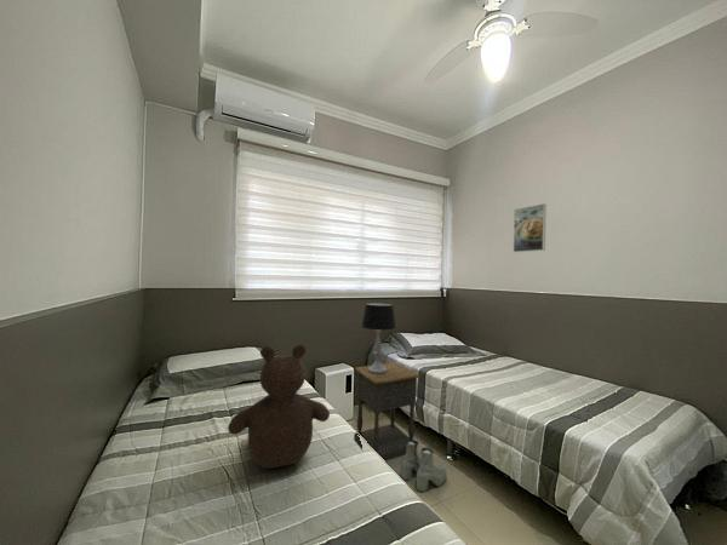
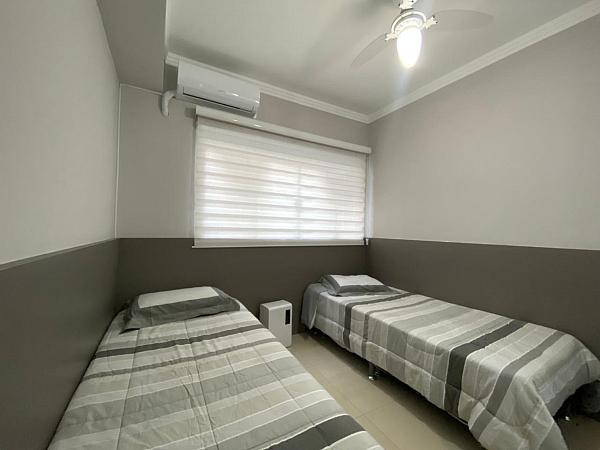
- boots (423, 460)
- nightstand (385, 407)
- teddy bear (280, 396)
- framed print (528, 229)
- table lamp (378, 337)
